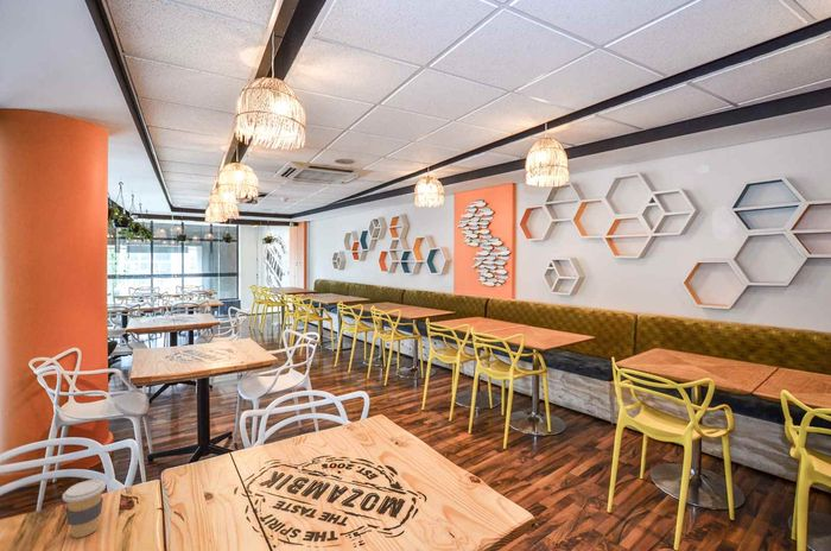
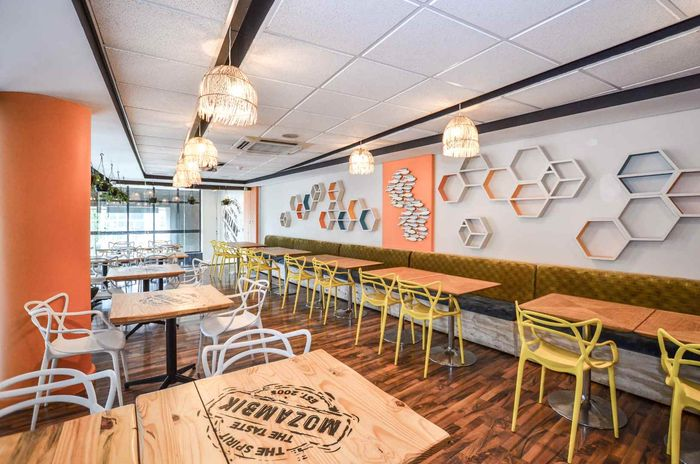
- coffee cup (84, 508)
